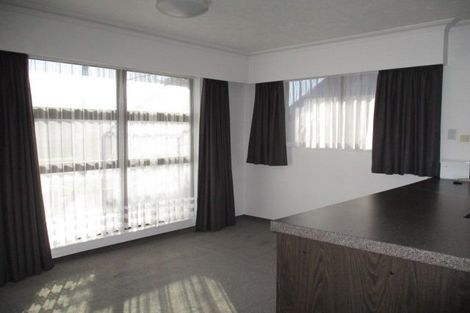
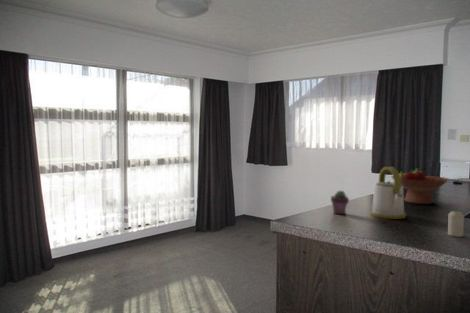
+ kettle (390, 191)
+ candle (455, 223)
+ potted succulent (339, 201)
+ fruit bowl (418, 185)
